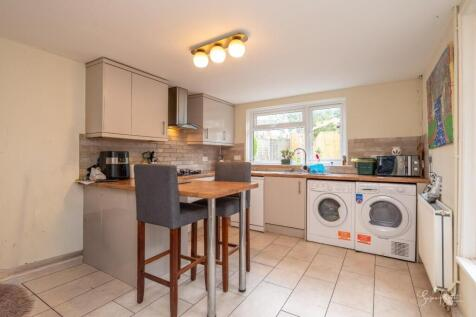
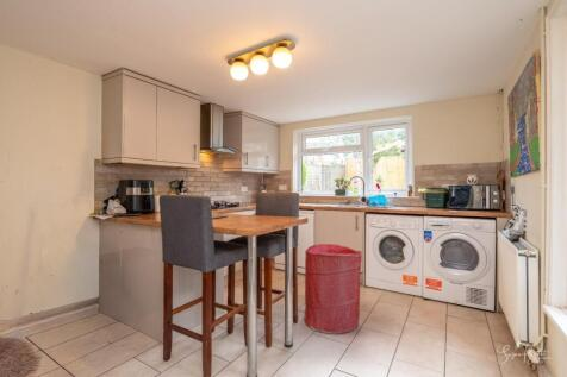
+ laundry hamper (332, 283)
